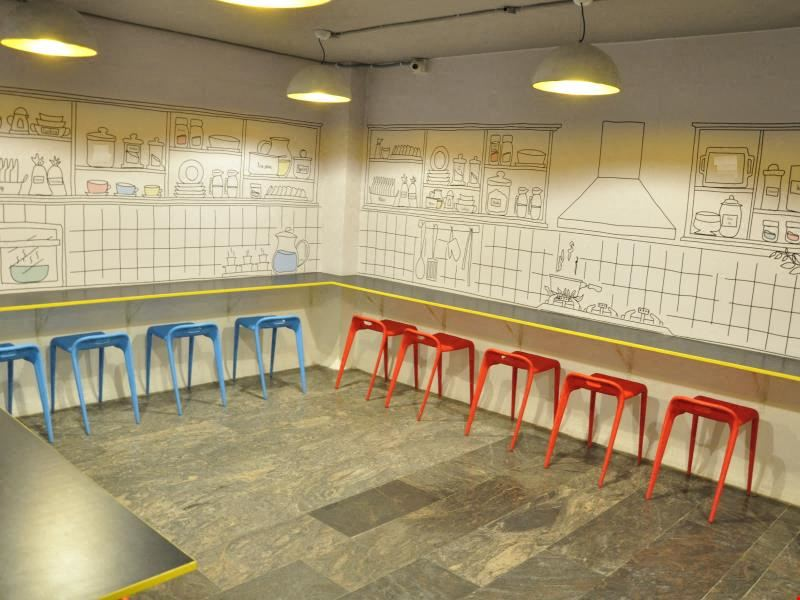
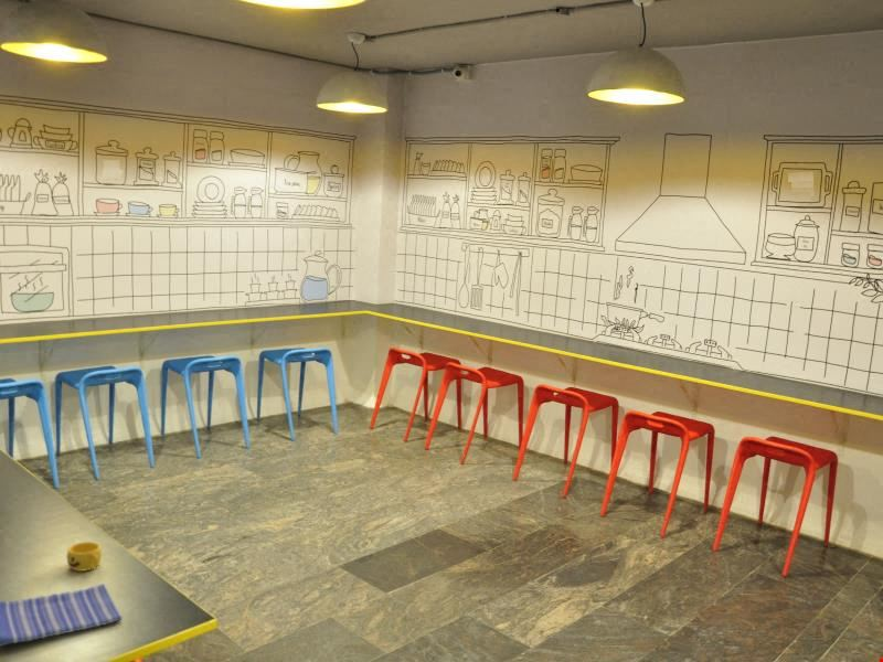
+ dish towel (54, 612)
+ cup (86, 558)
